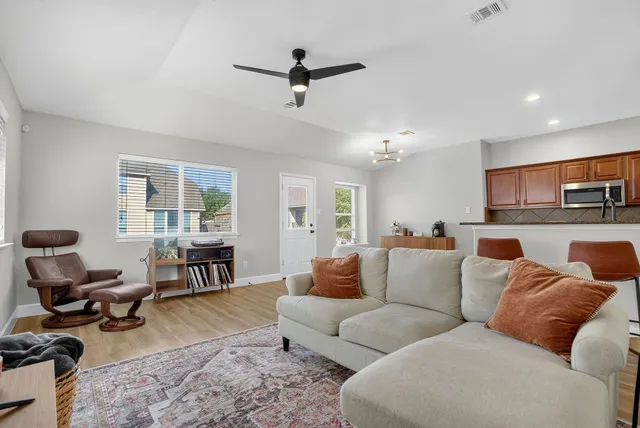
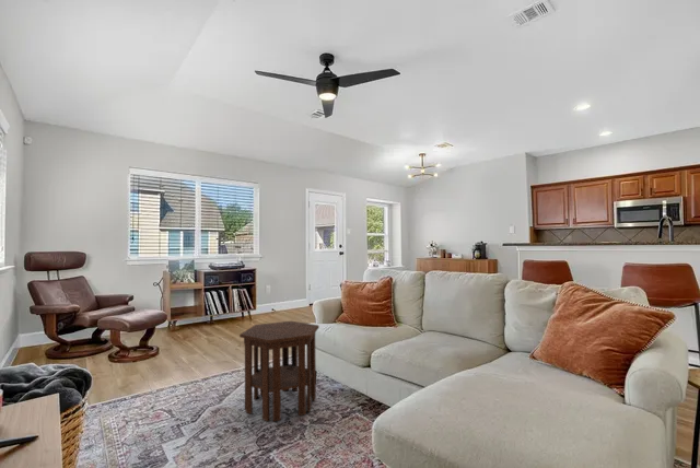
+ side table (281, 366)
